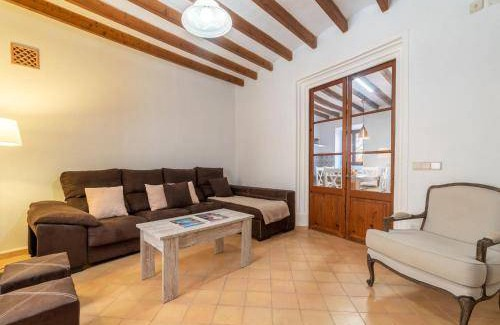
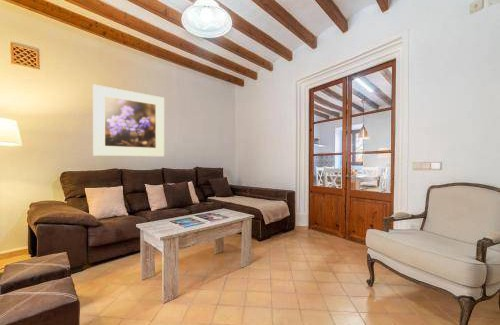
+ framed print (131, 123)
